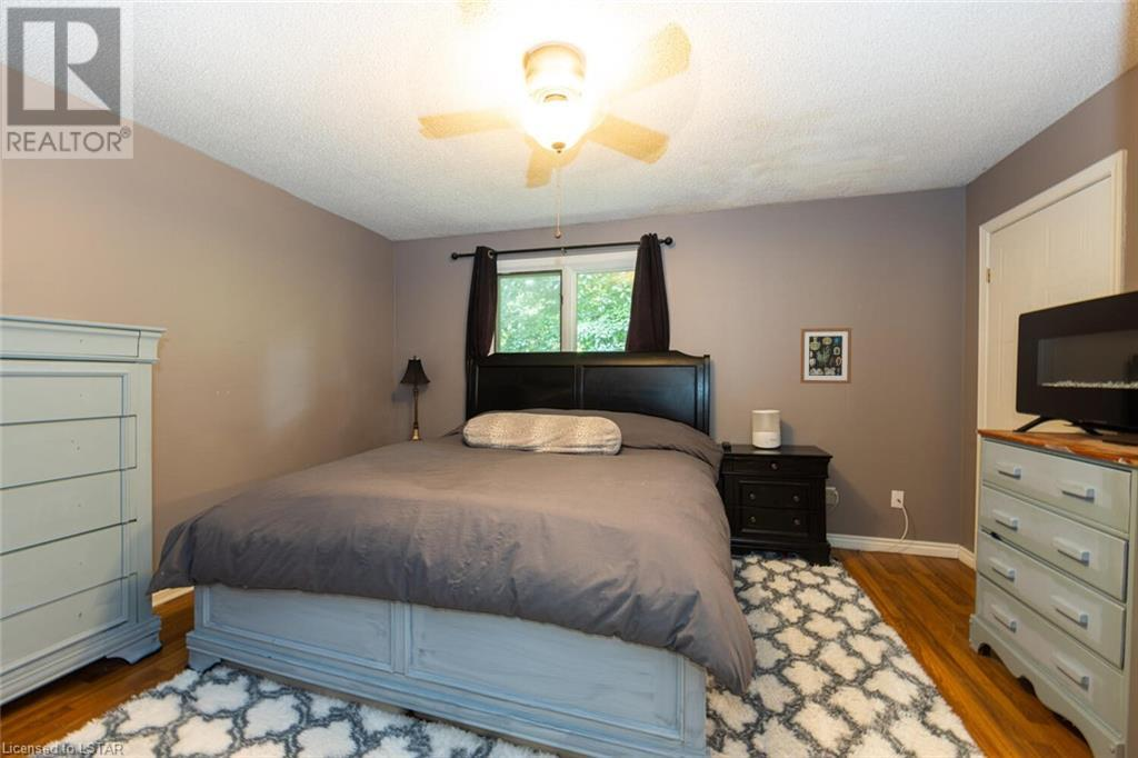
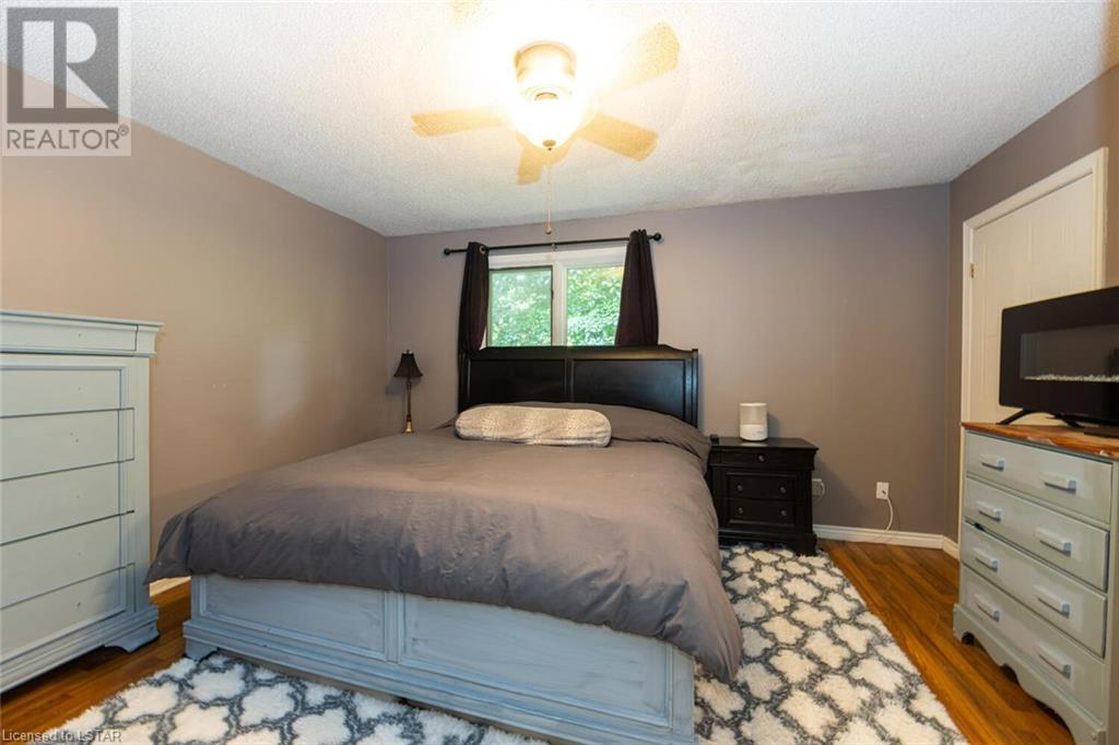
- wall art (825, 356)
